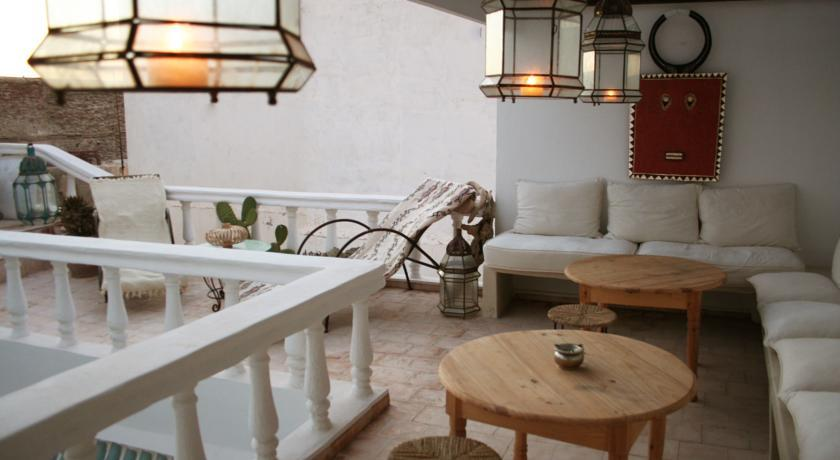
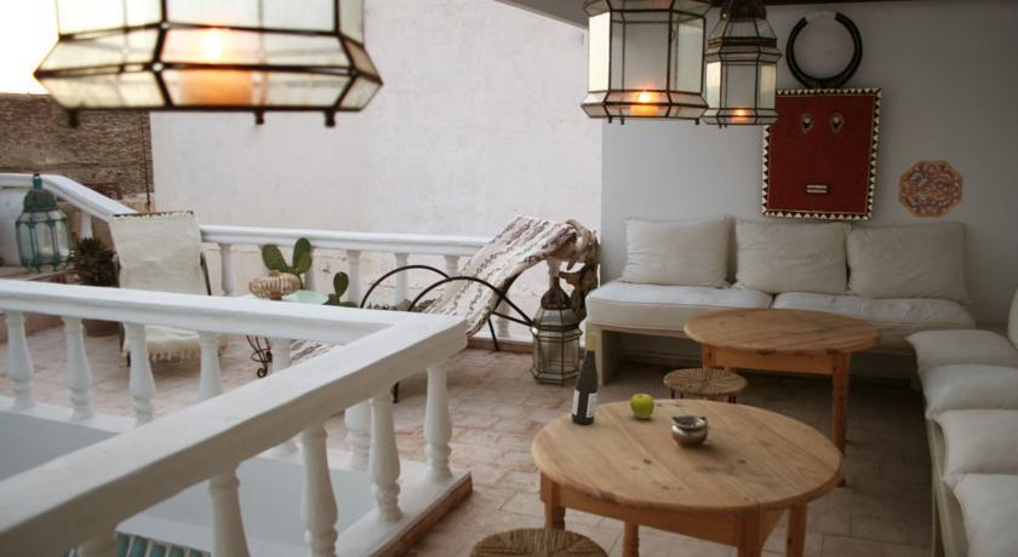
+ decorative platter (930, 189)
+ fruit (641, 406)
+ wine bottle (584, 377)
